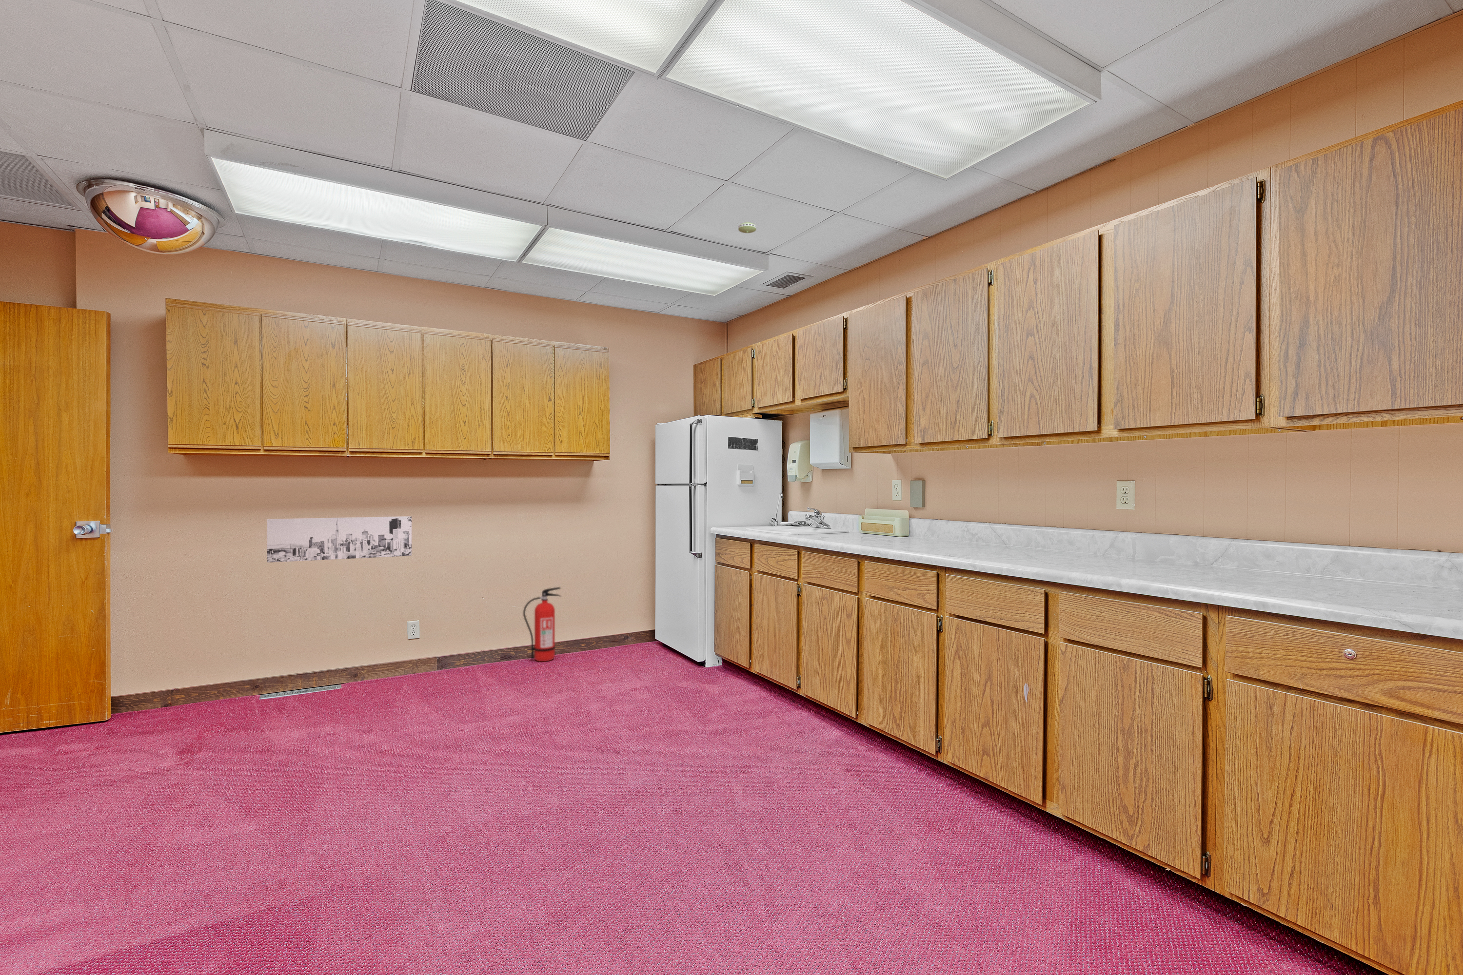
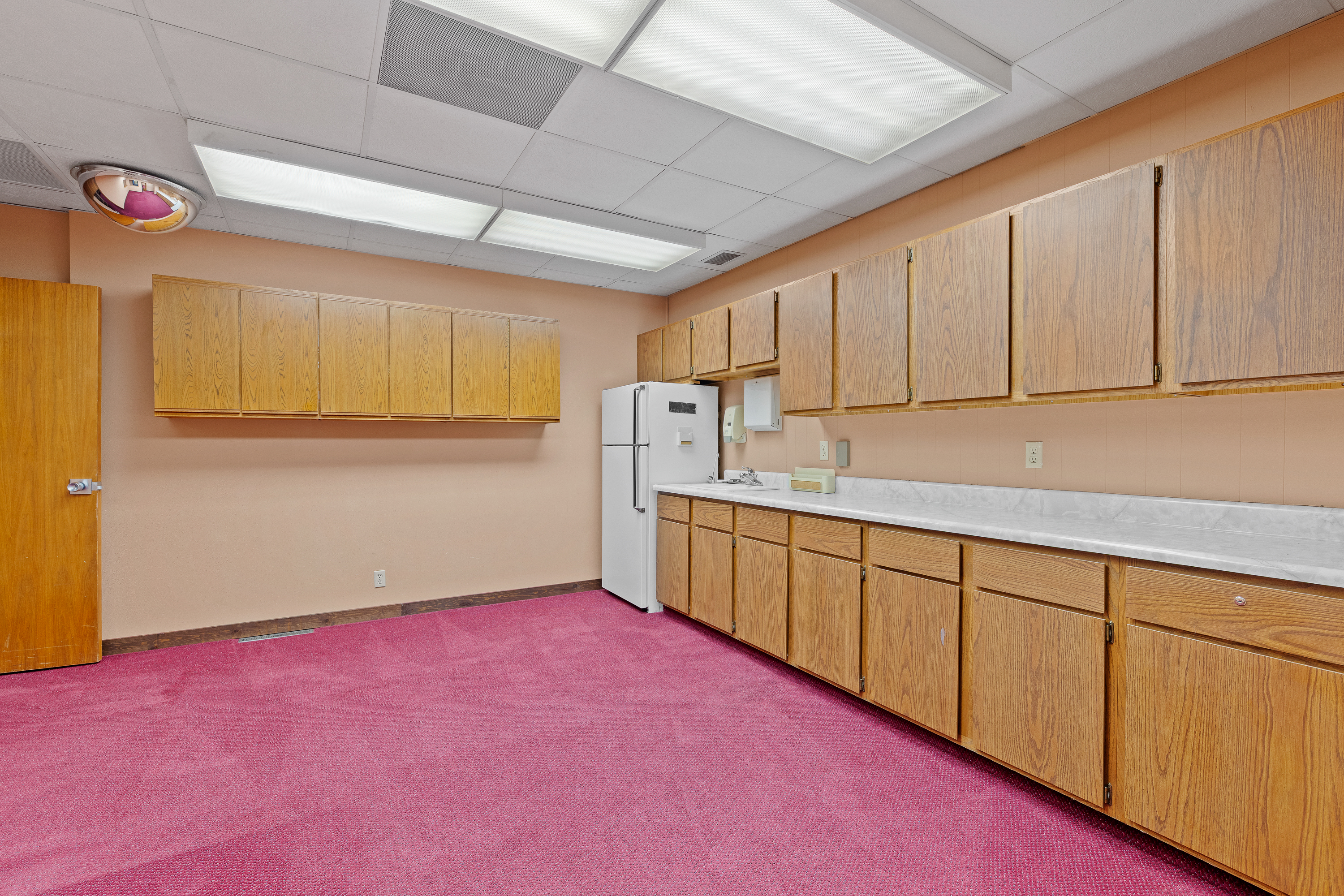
- smoke detector (747, 227)
- fire extinguisher (542, 624)
- wall art (343, 539)
